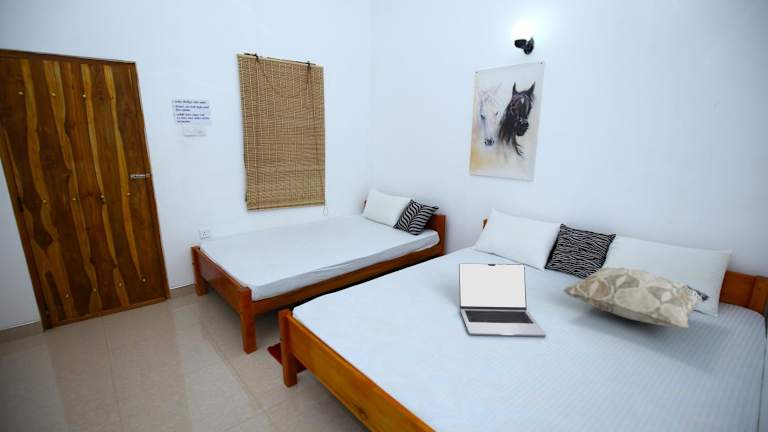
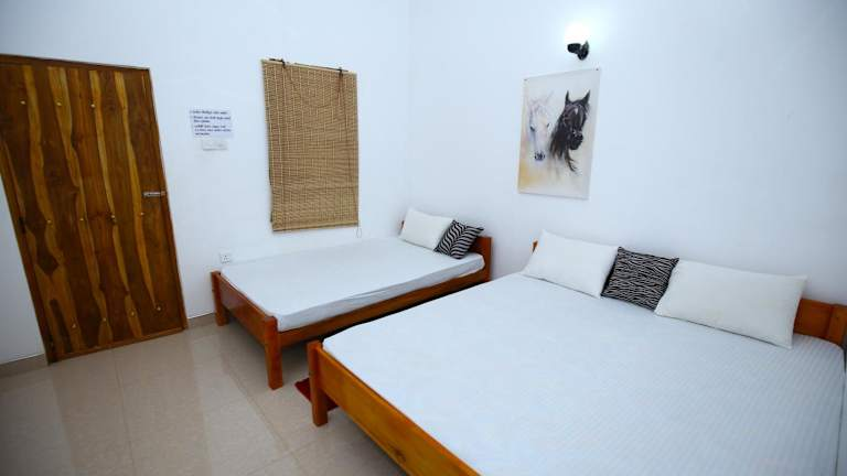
- decorative pillow (634, 293)
- laptop (498, 297)
